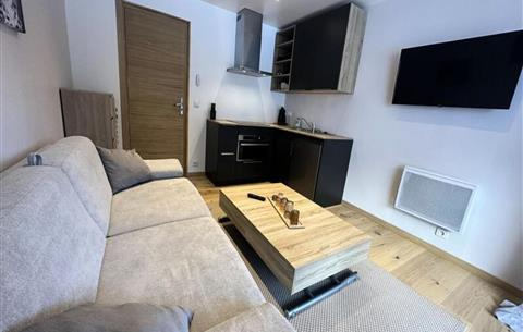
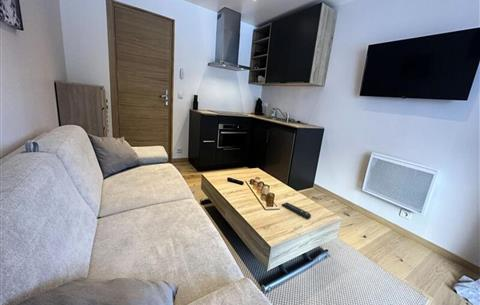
+ remote control (295, 209)
